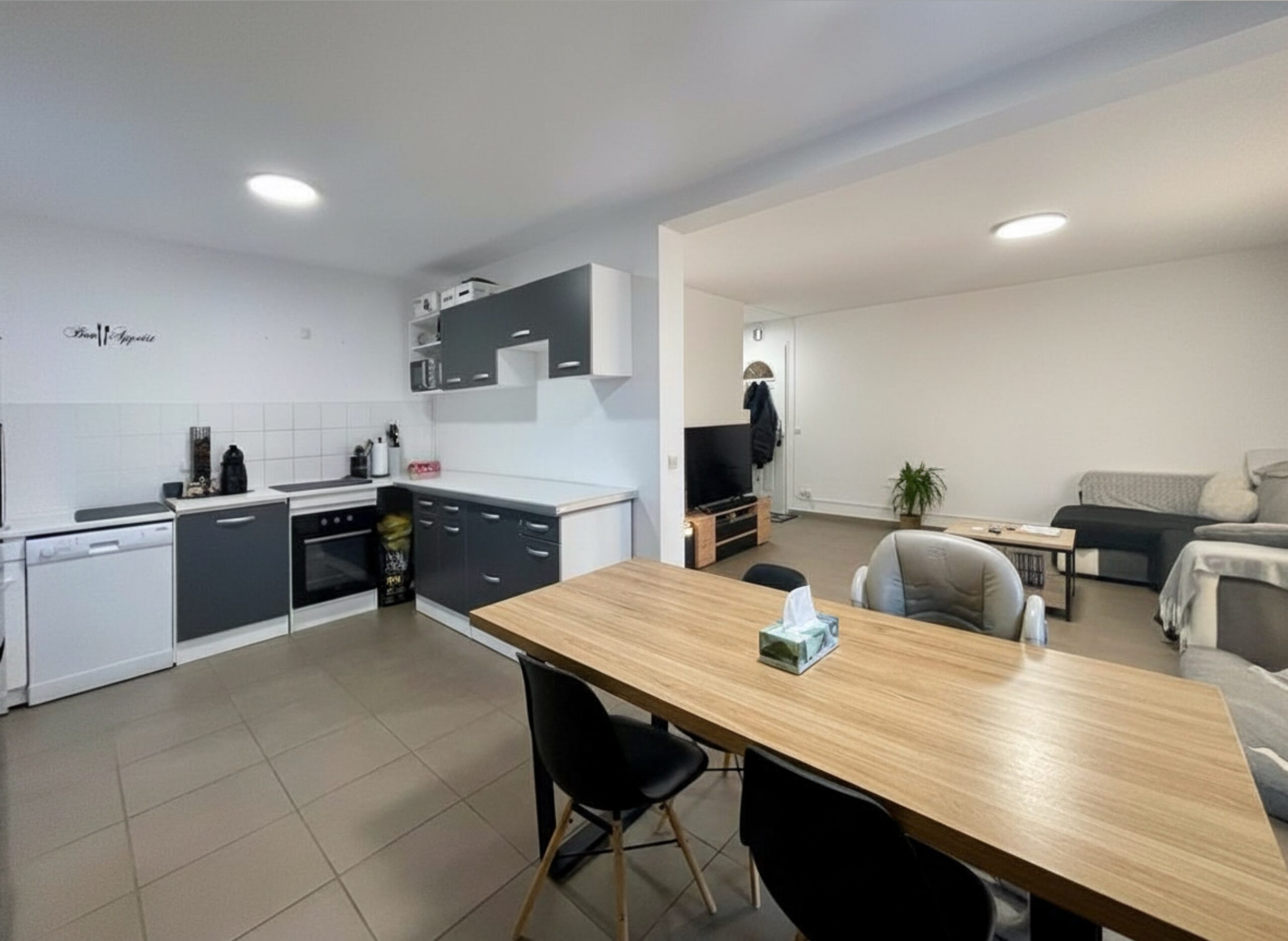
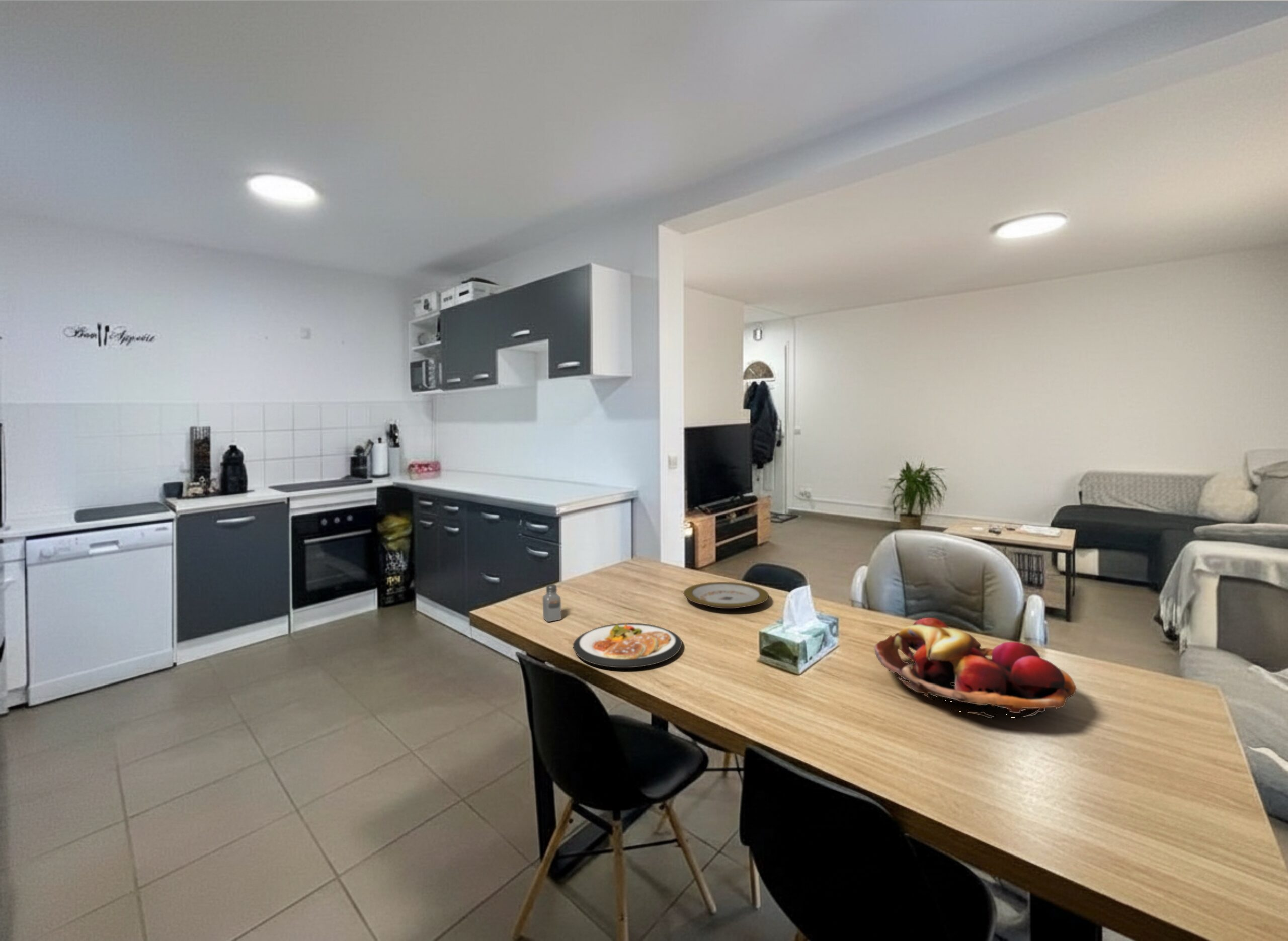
+ fruit basket (964, 662)
+ dish (627, 640)
+ saltshaker (551, 602)
+ plate (726, 596)
